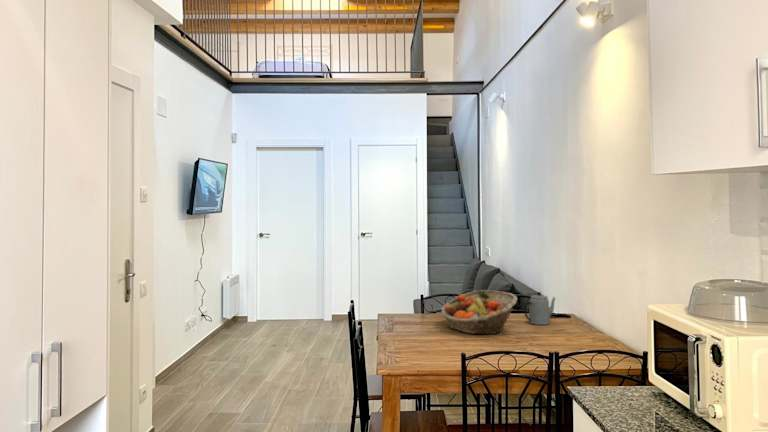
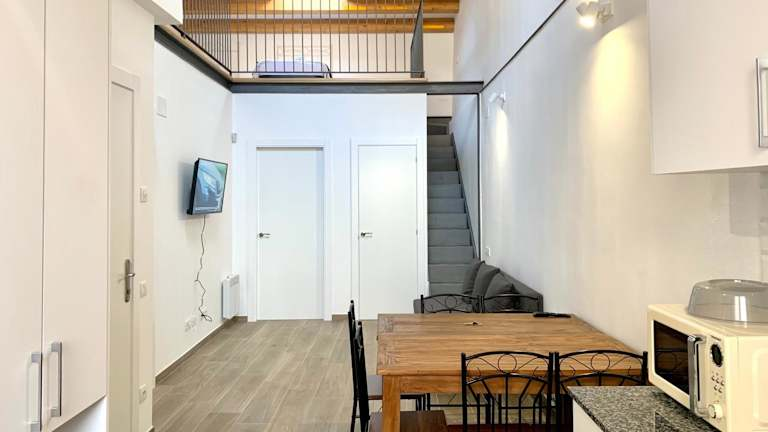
- fruit basket (478, 310)
- teapot (540, 307)
